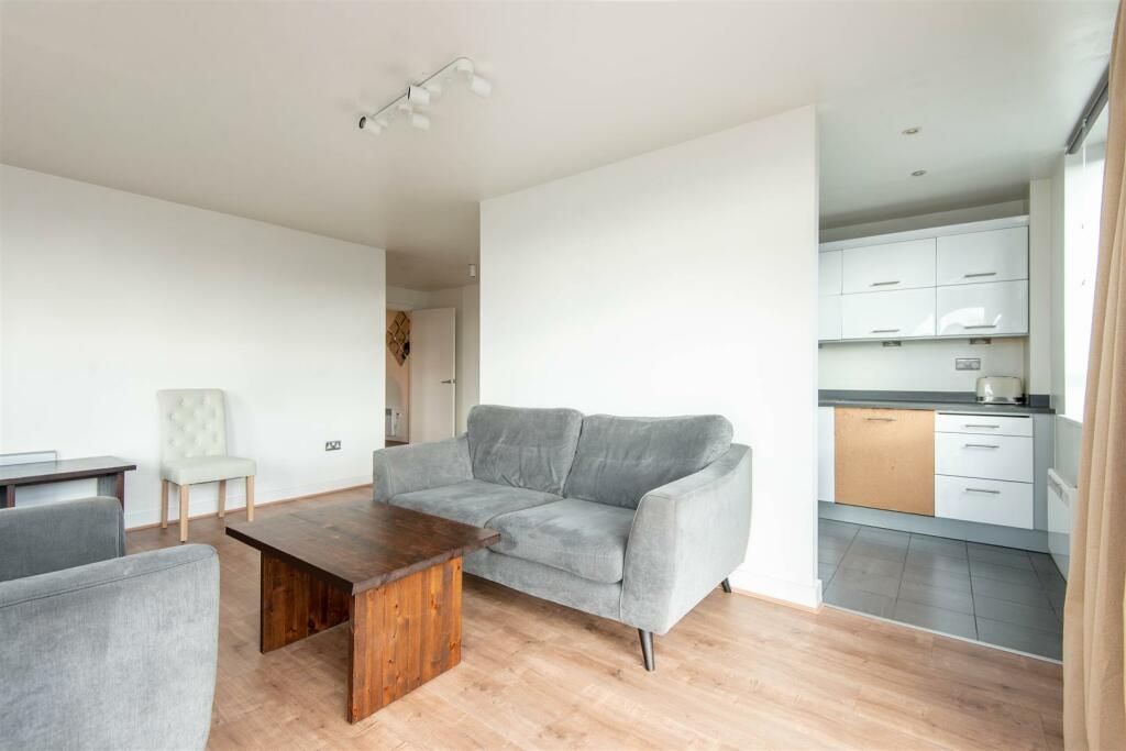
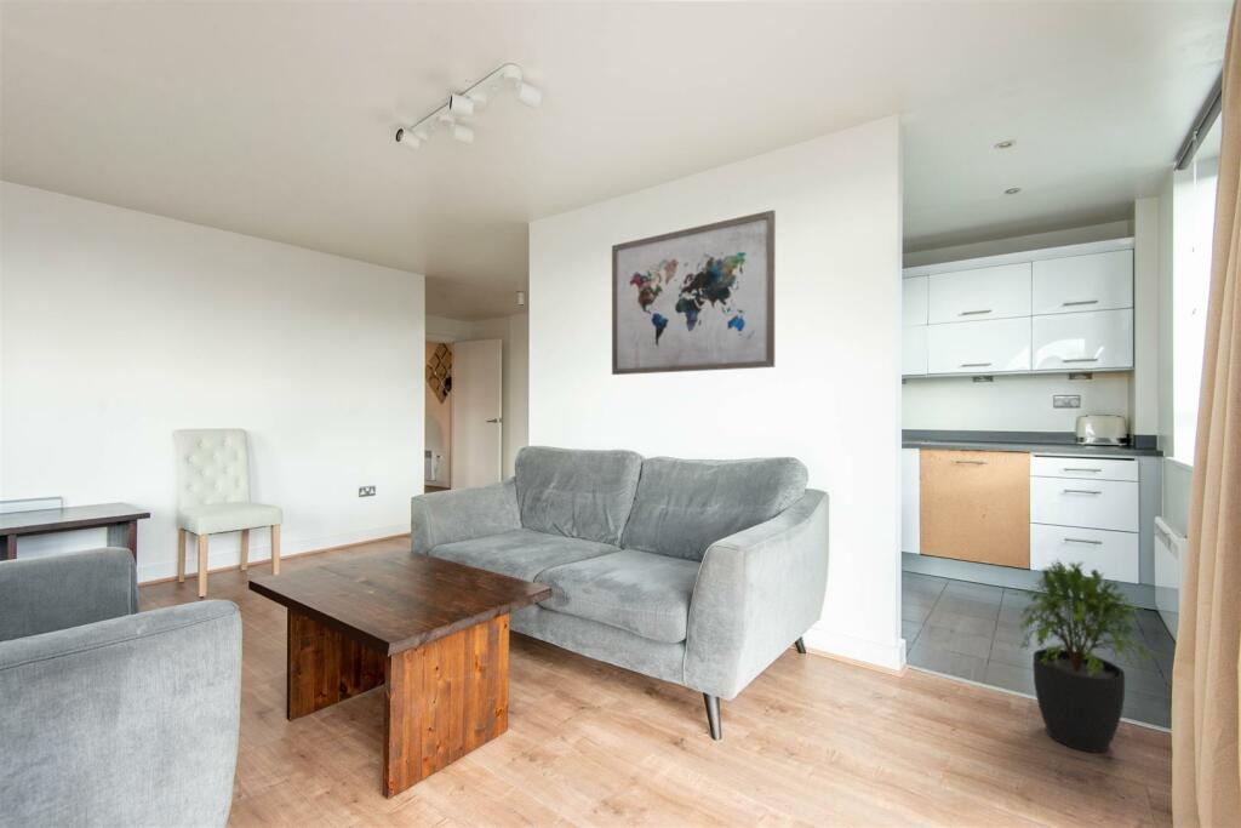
+ wall art (685, 299)
+ potted plant (1080, 647)
